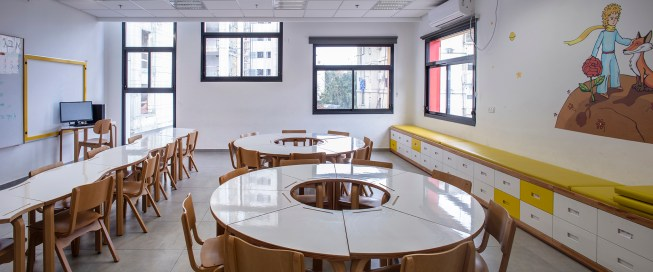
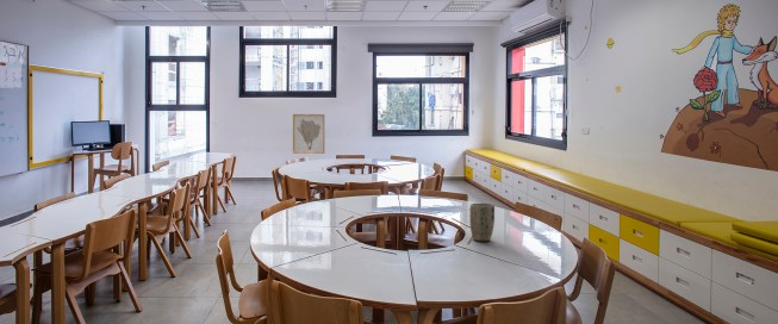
+ plant pot (481, 222)
+ wall art (309, 133)
